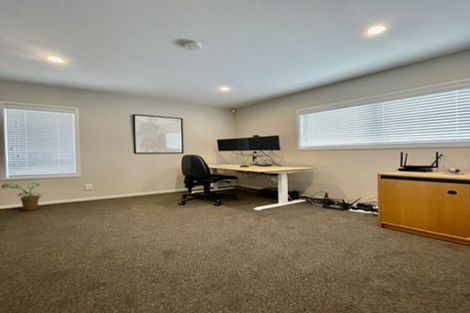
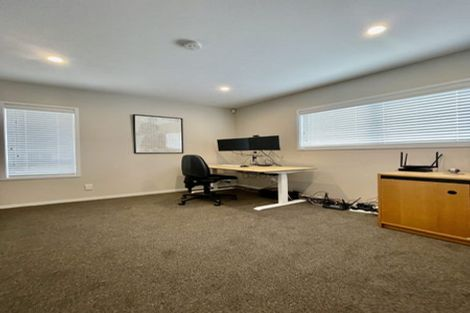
- potted plant (24, 195)
